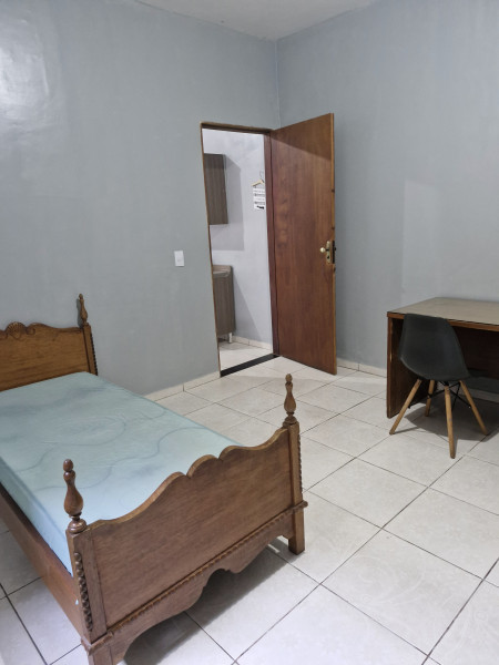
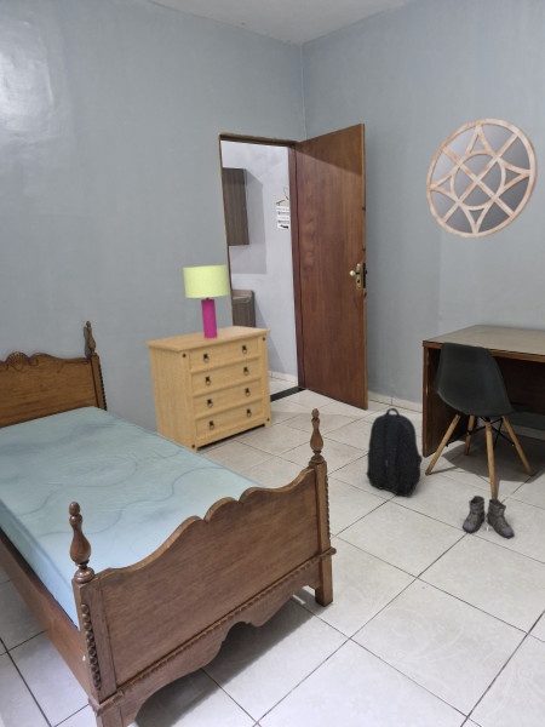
+ boots (483, 515)
+ home mirror (477, 179)
+ table lamp (207, 302)
+ dresser (213, 385)
+ backpack (394, 447)
